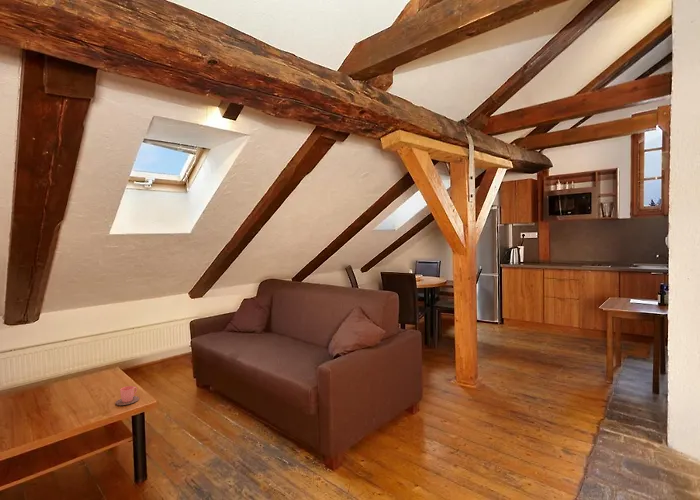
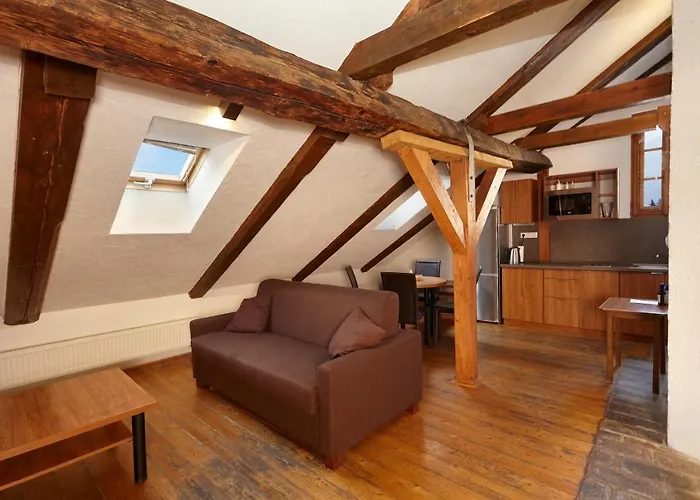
- cup (127, 394)
